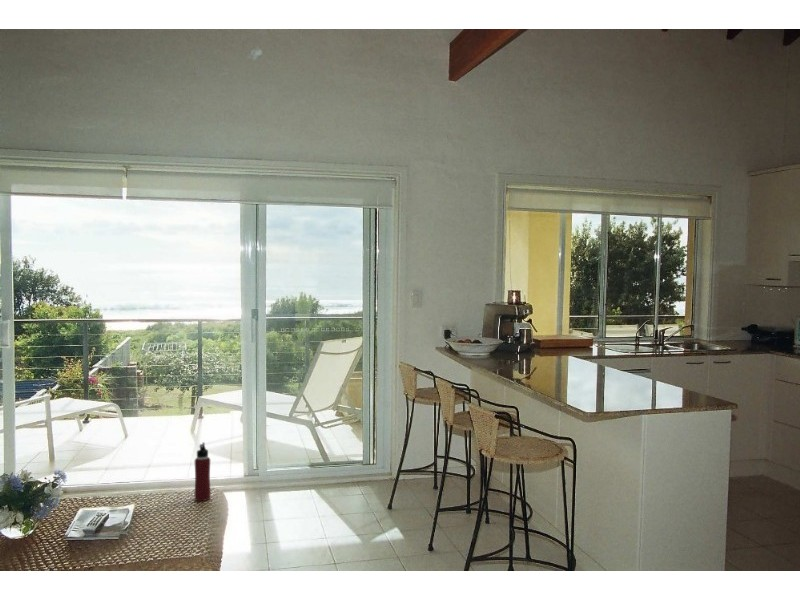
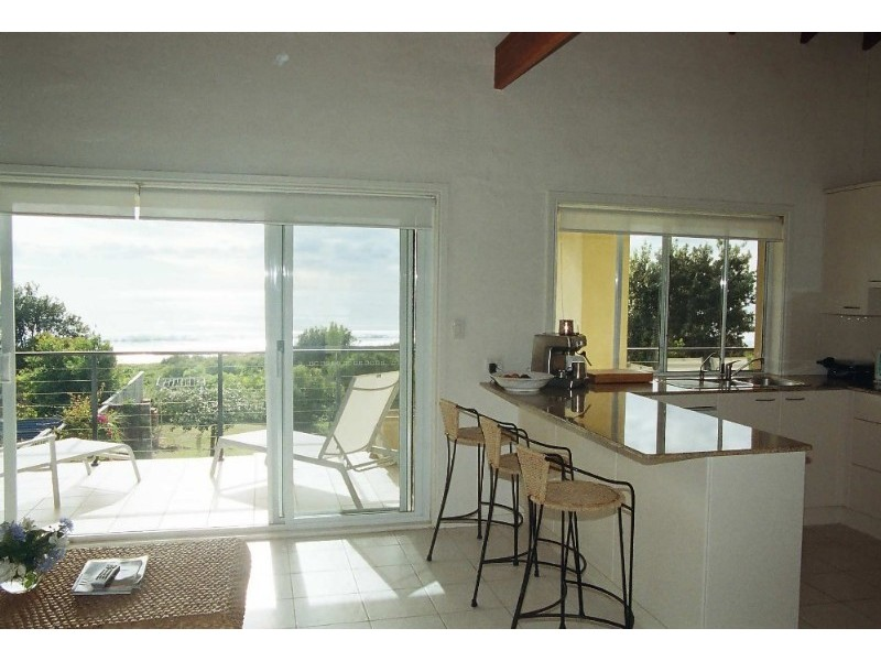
- water bottle (202, 470)
